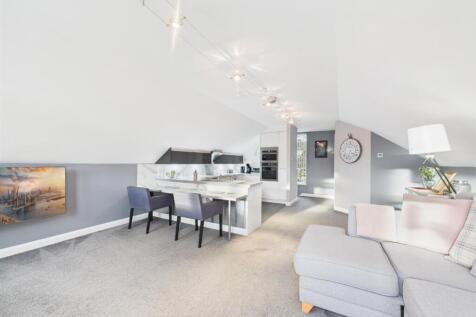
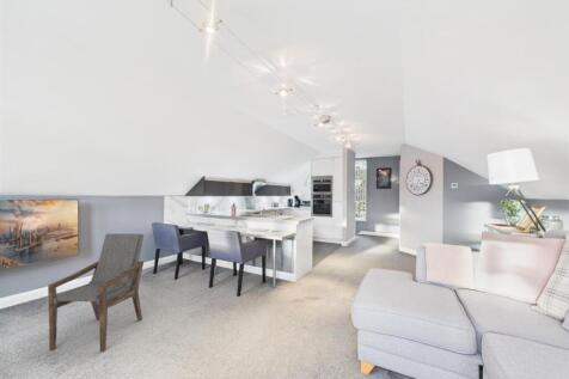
+ armchair (103, 285)
